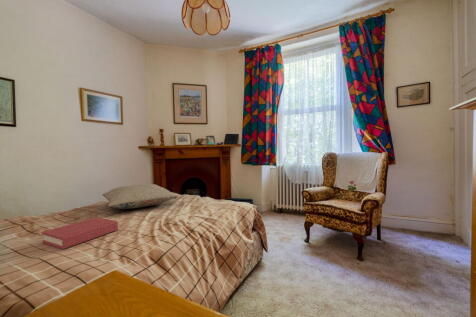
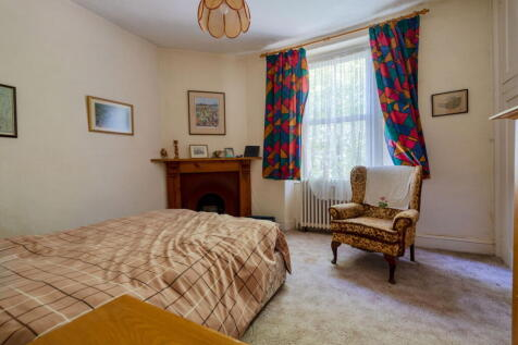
- pillow (139, 195)
- hardback book (82, 231)
